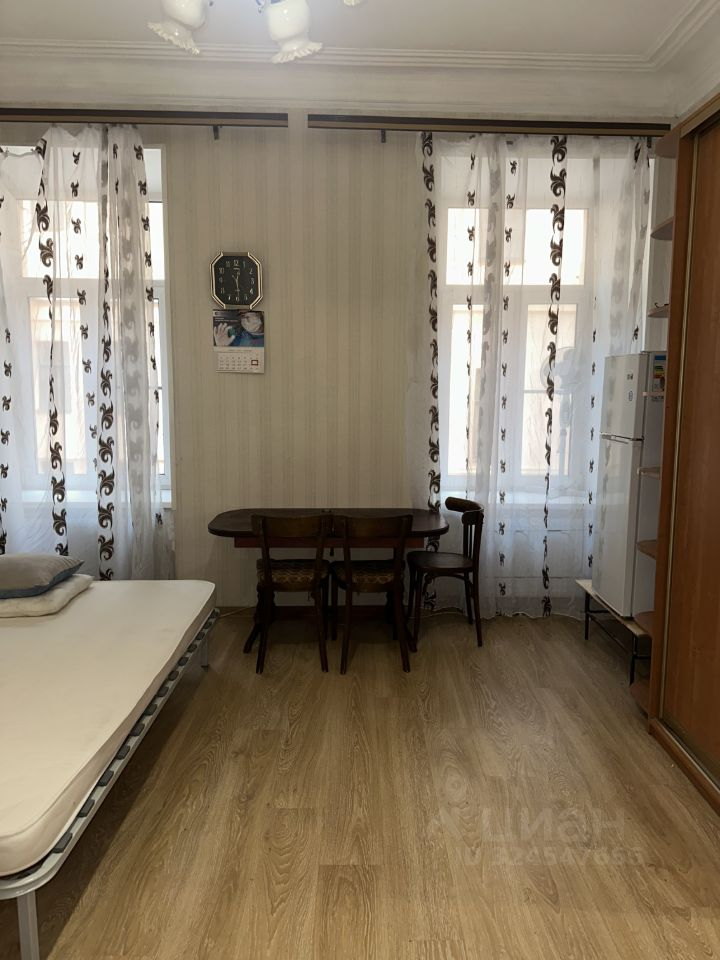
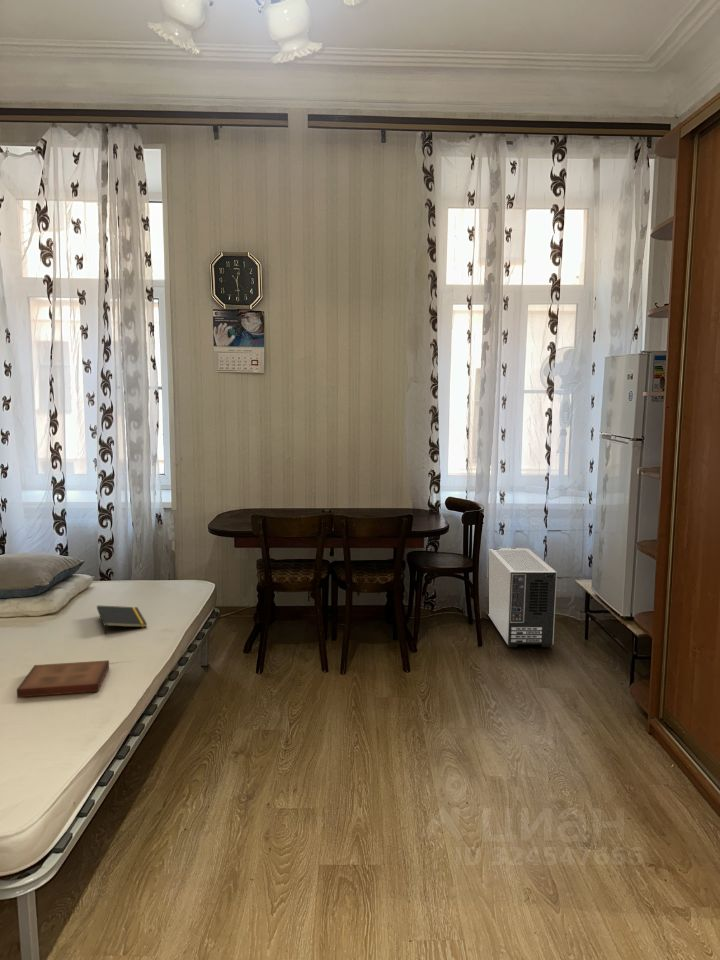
+ book (65, 678)
+ air purifier (518, 594)
+ notepad (121, 616)
